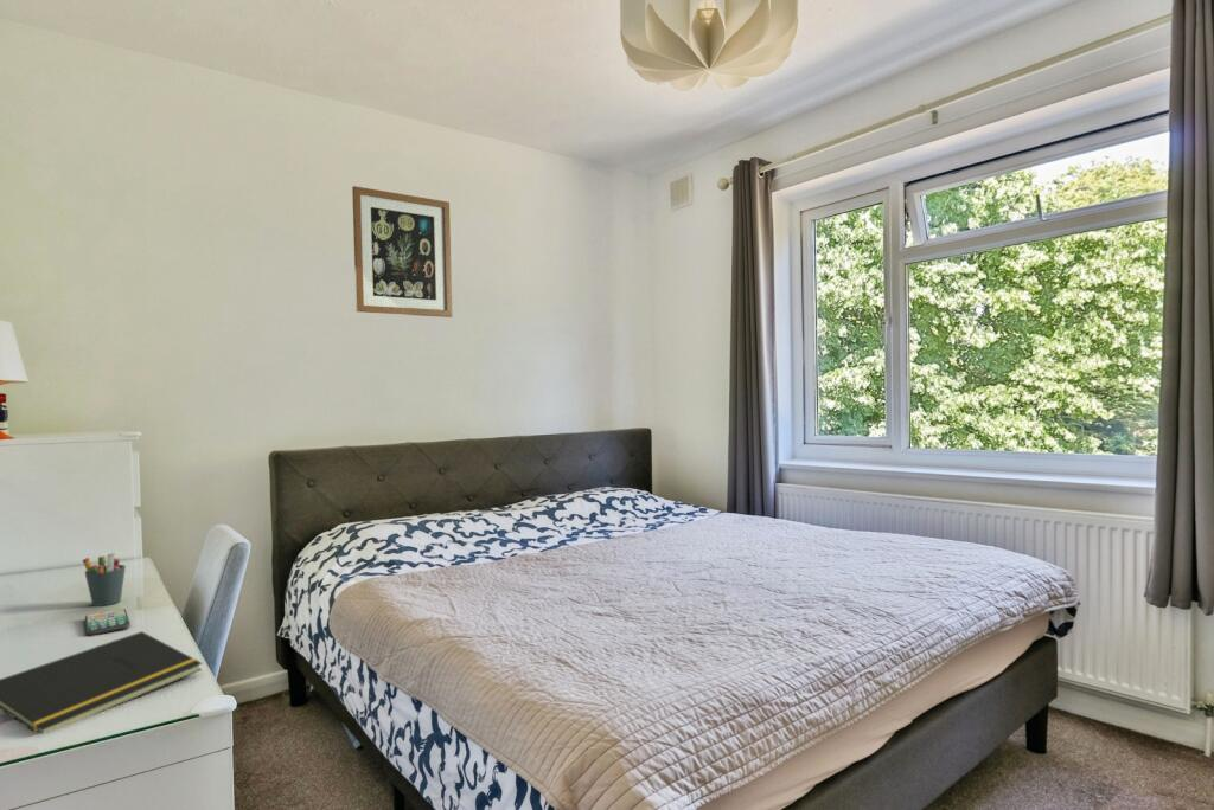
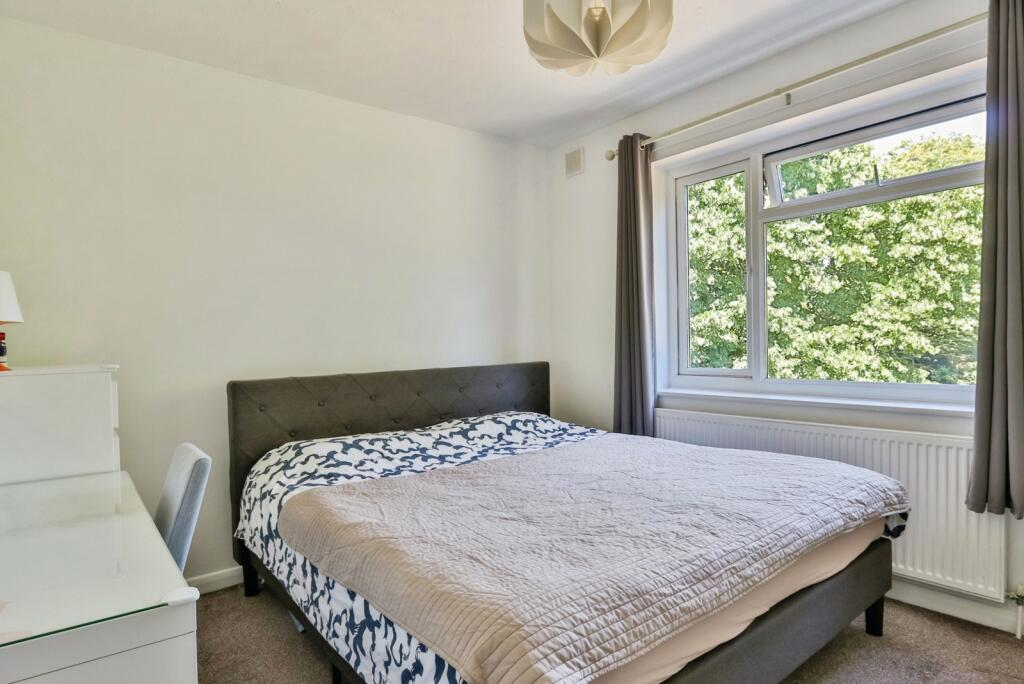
- wall art (404, 255)
- notepad (97, 677)
- smartphone (107, 621)
- pen holder (104, 577)
